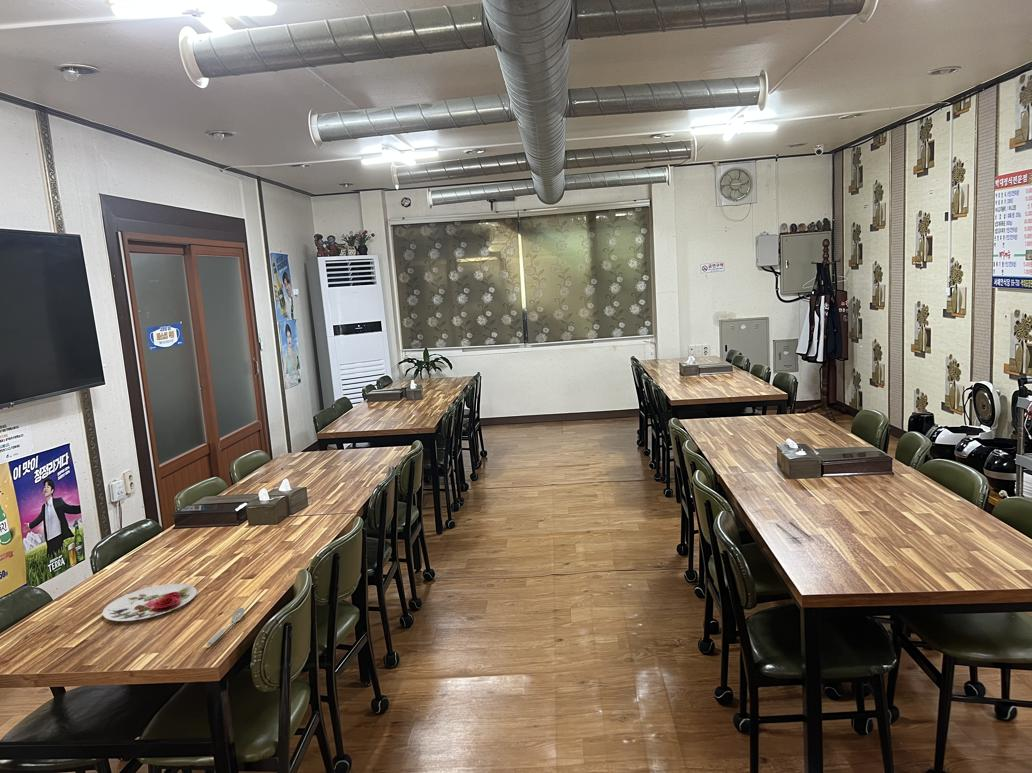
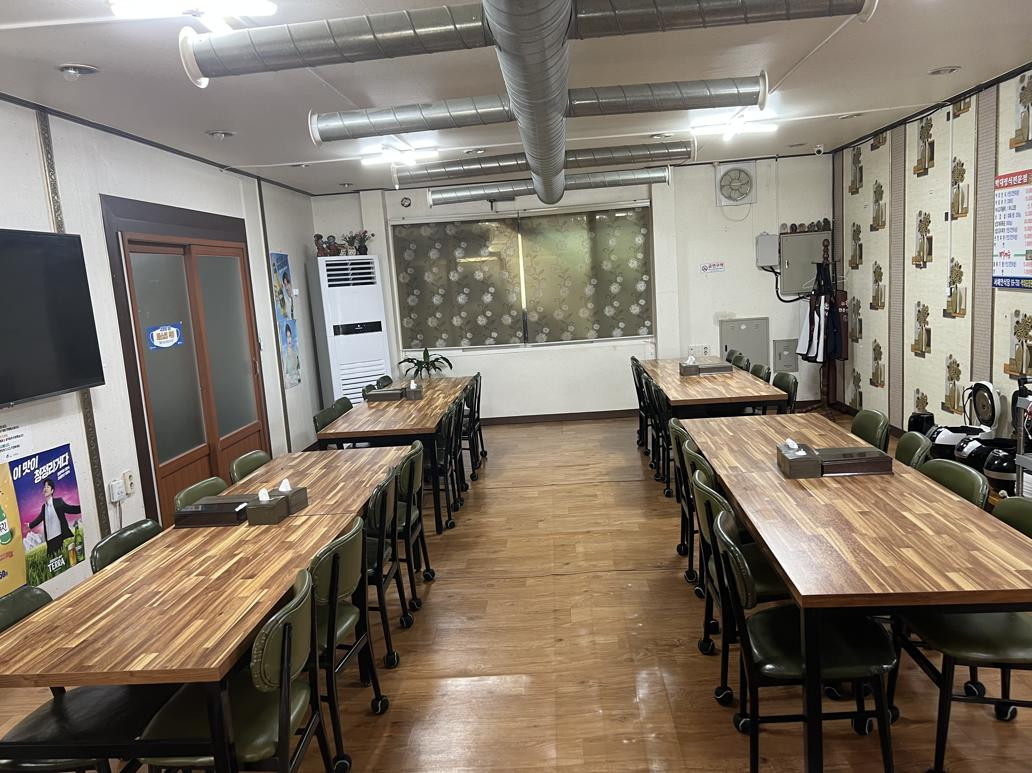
- spoon (225, 628)
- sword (790, 534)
- plate (150, 600)
